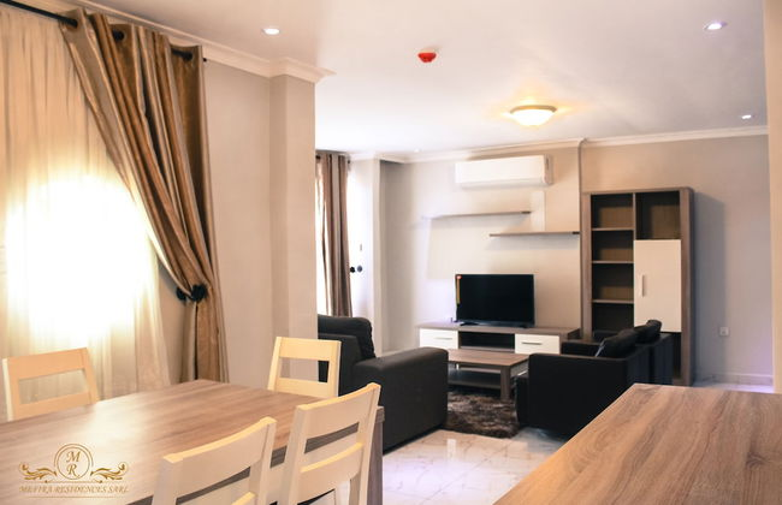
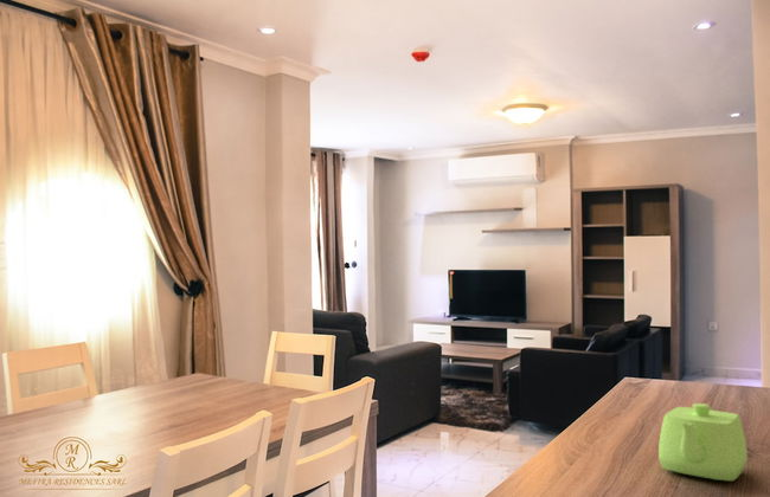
+ teapot (699, 439)
